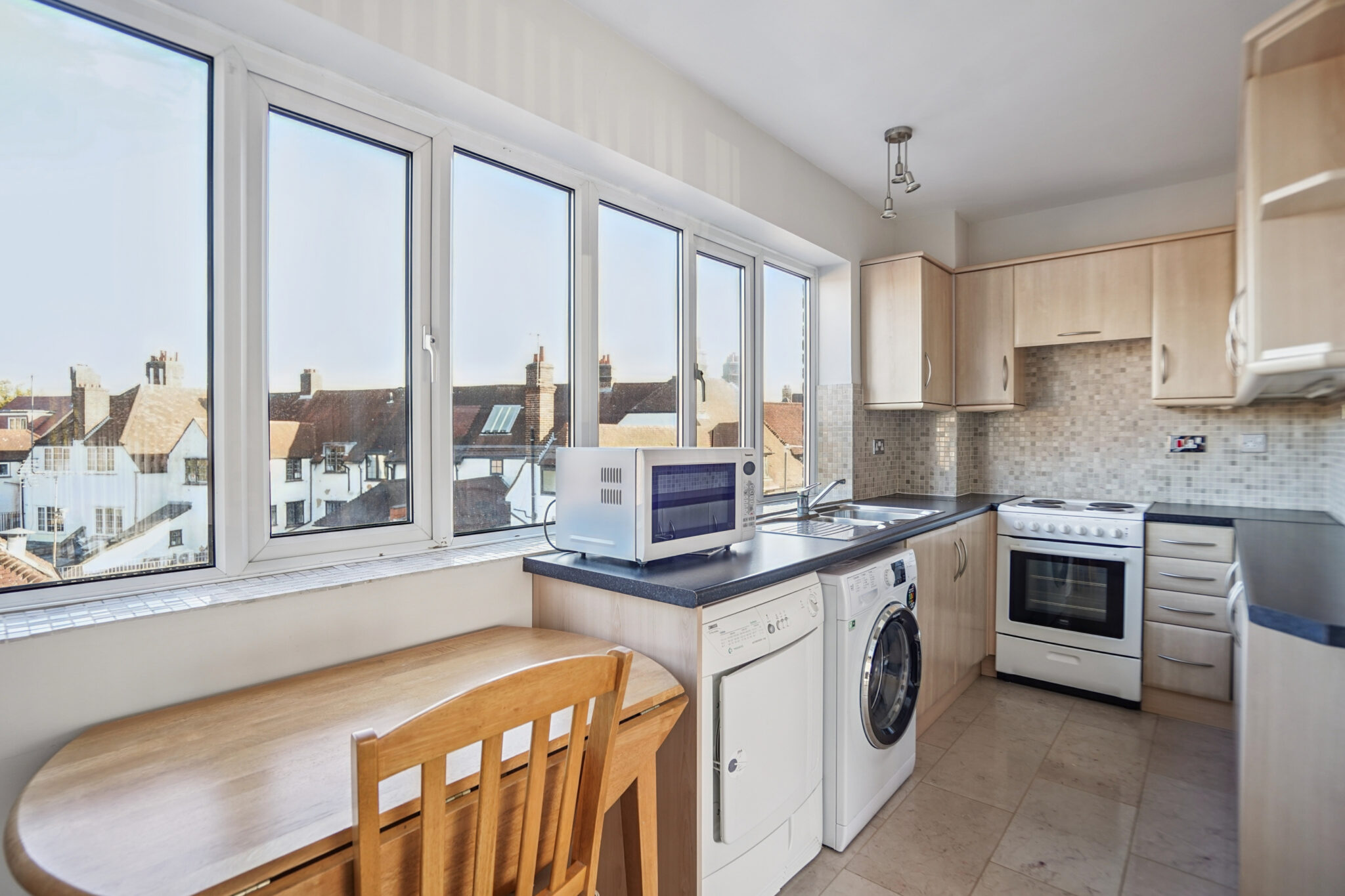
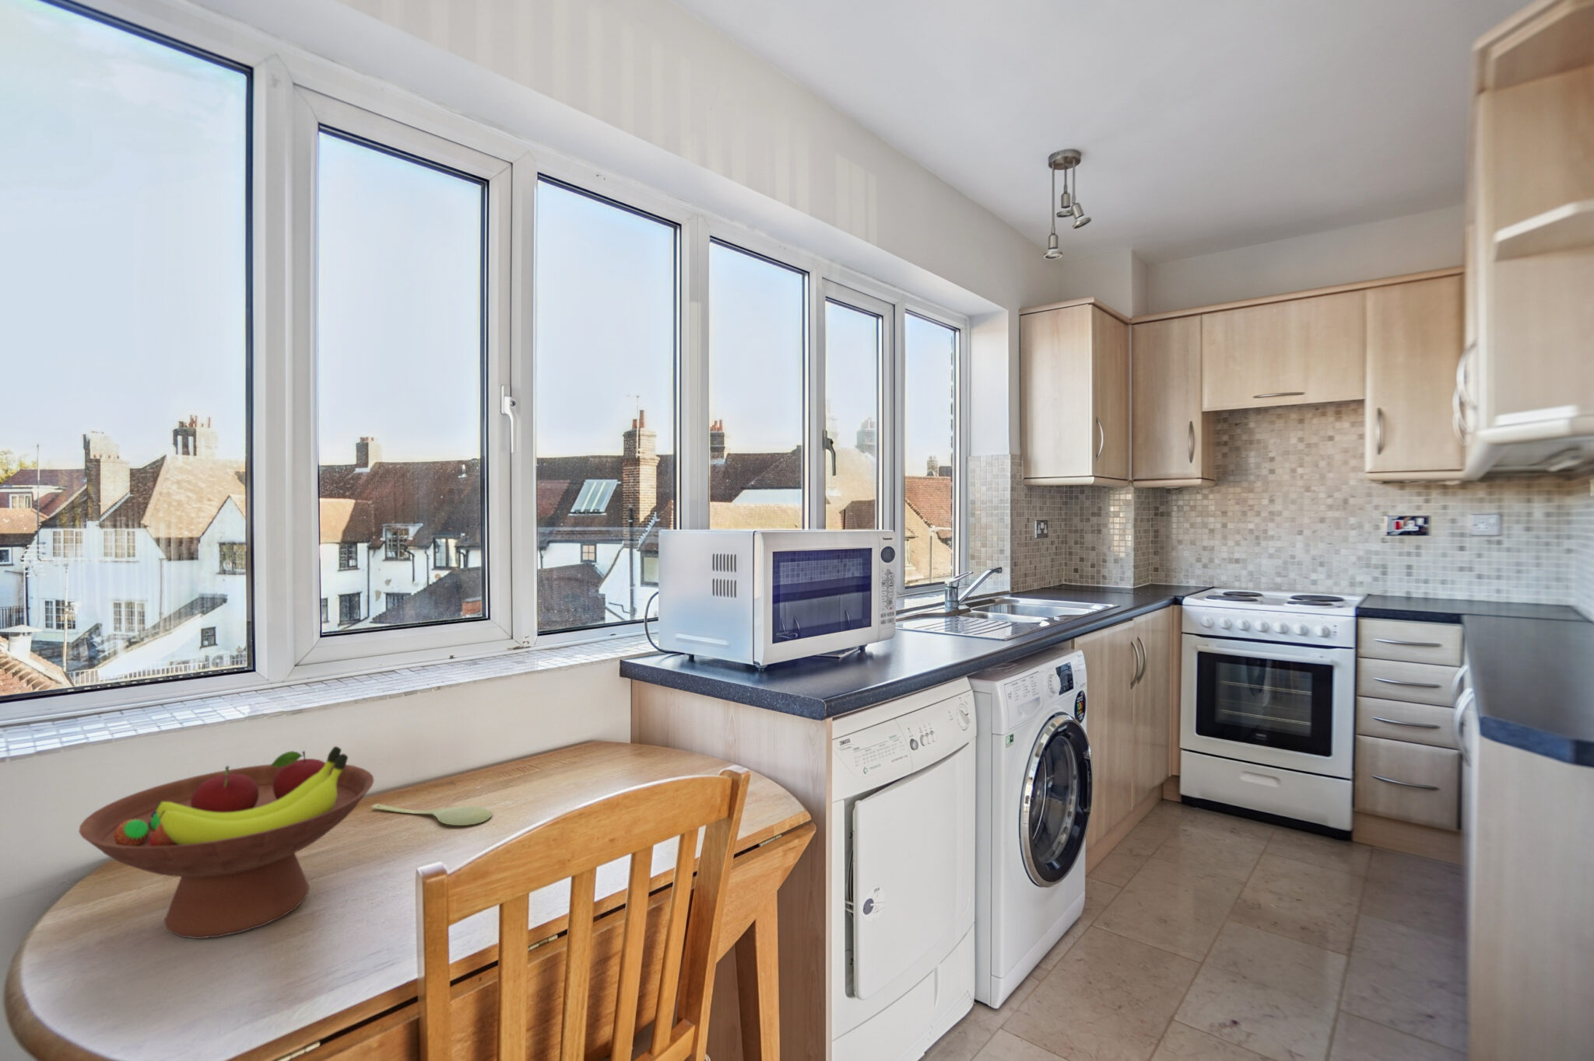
+ spoon (429, 811)
+ fruit bowl (239, 832)
